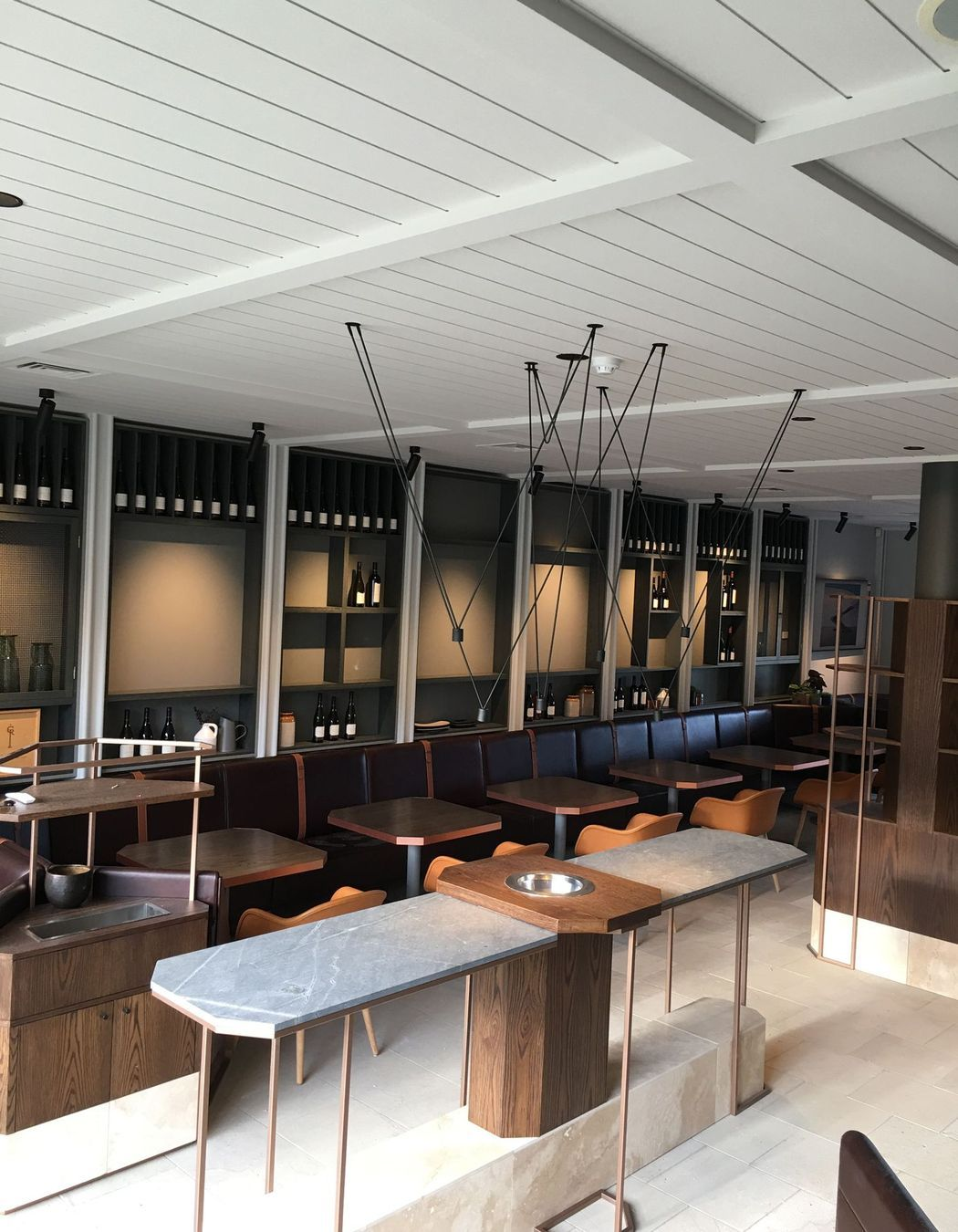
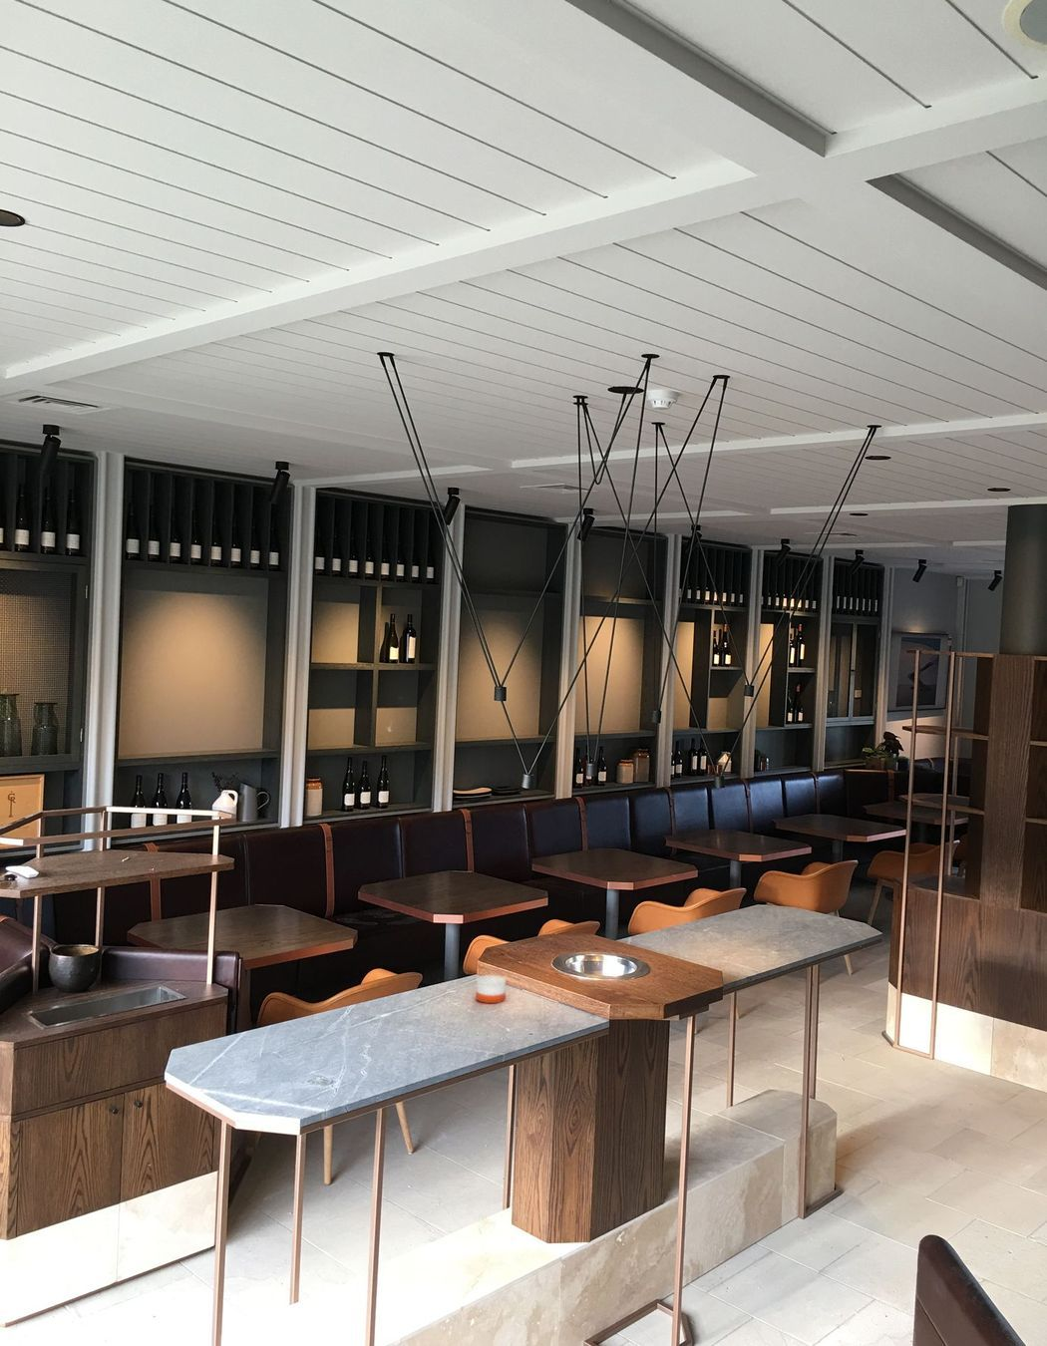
+ candle (491, 978)
